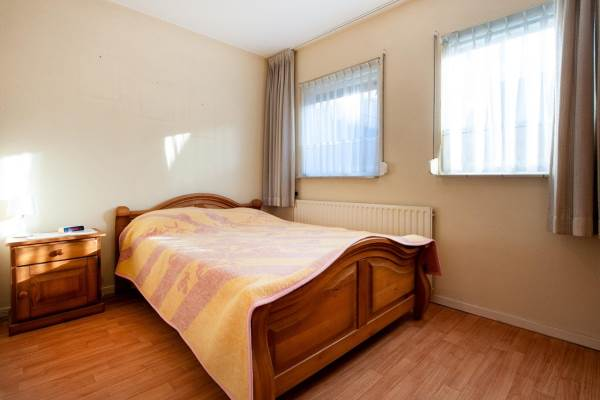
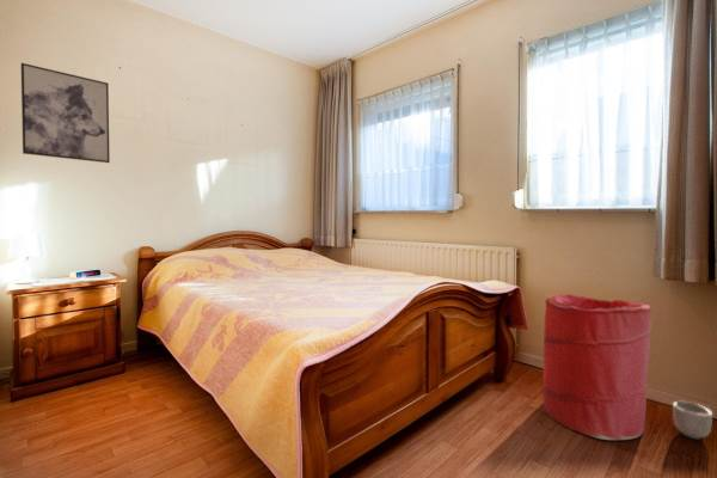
+ planter (691, 421)
+ laundry hamper (593, 356)
+ wall art (68, 116)
